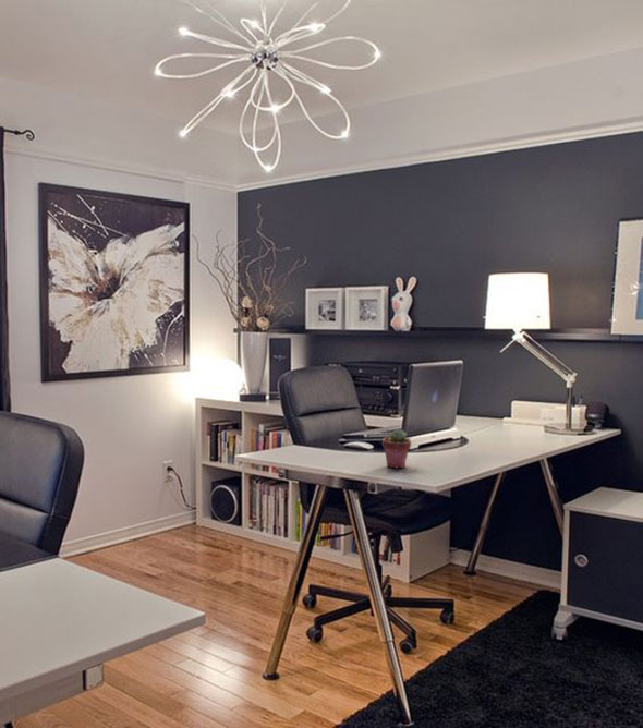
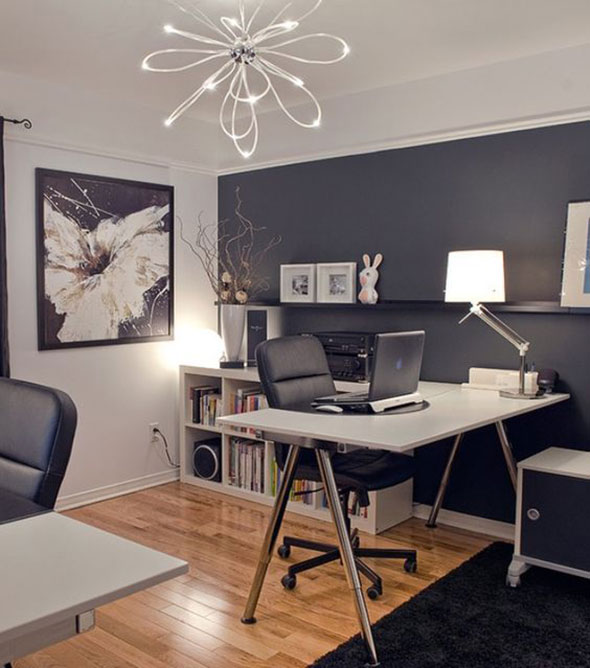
- potted succulent (397, 447)
